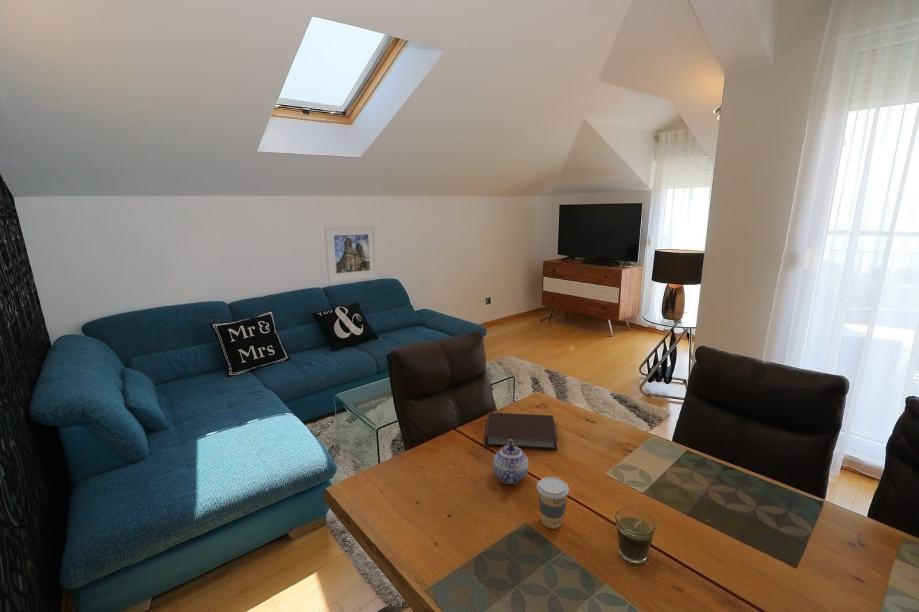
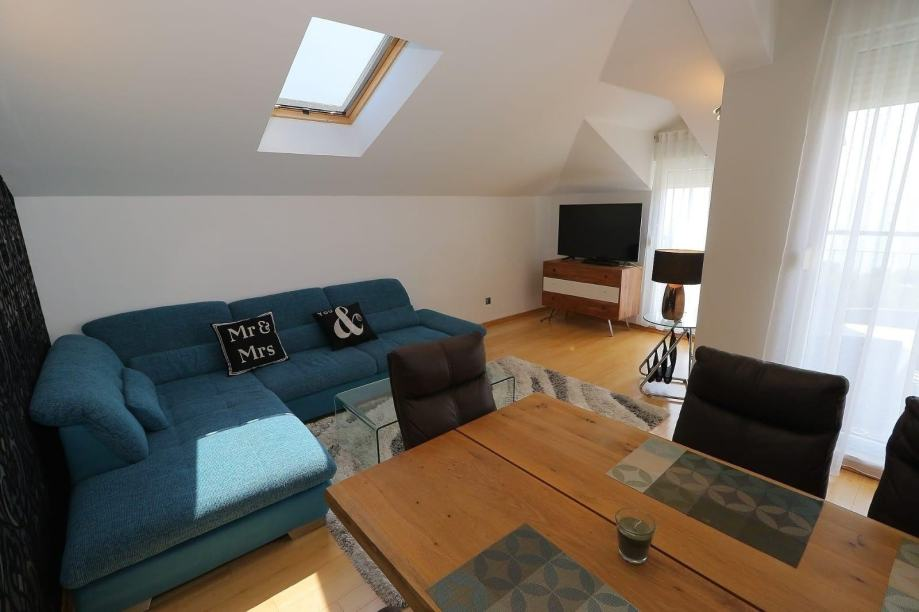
- coffee cup (552, 503)
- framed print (352, 253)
- teapot (510, 461)
- notebook (520, 429)
